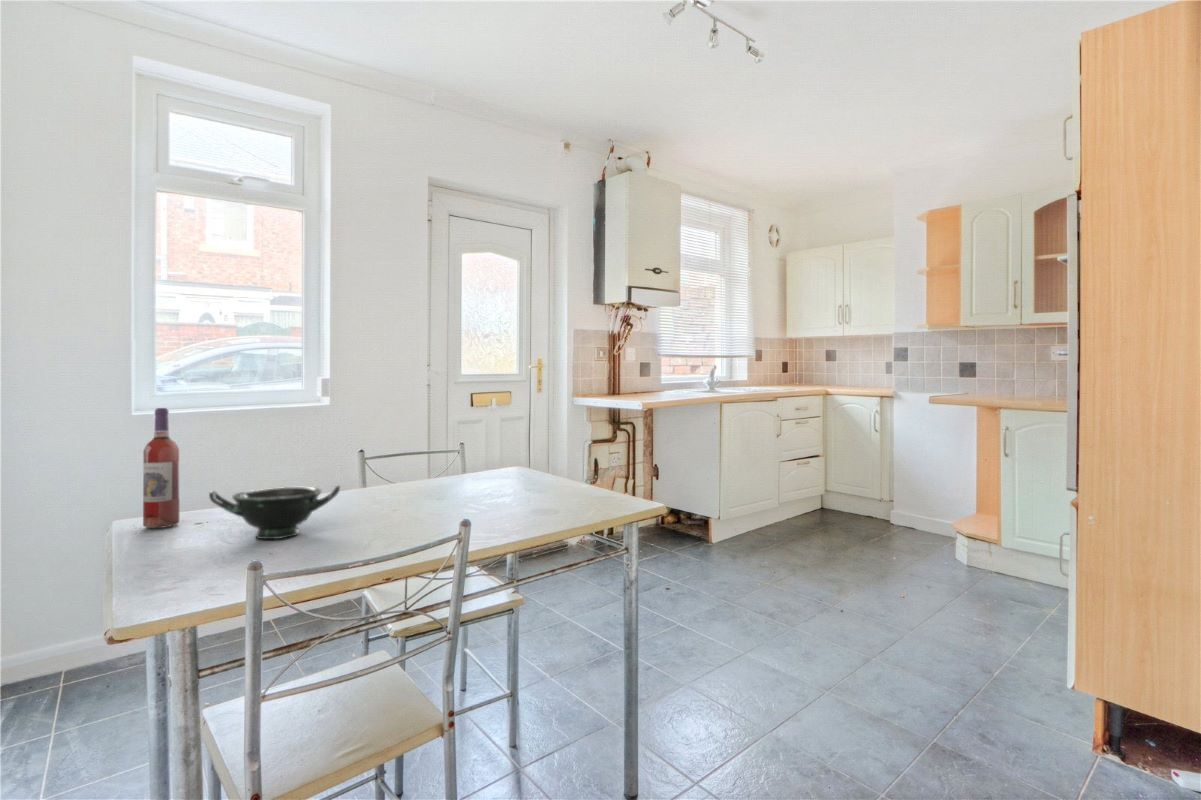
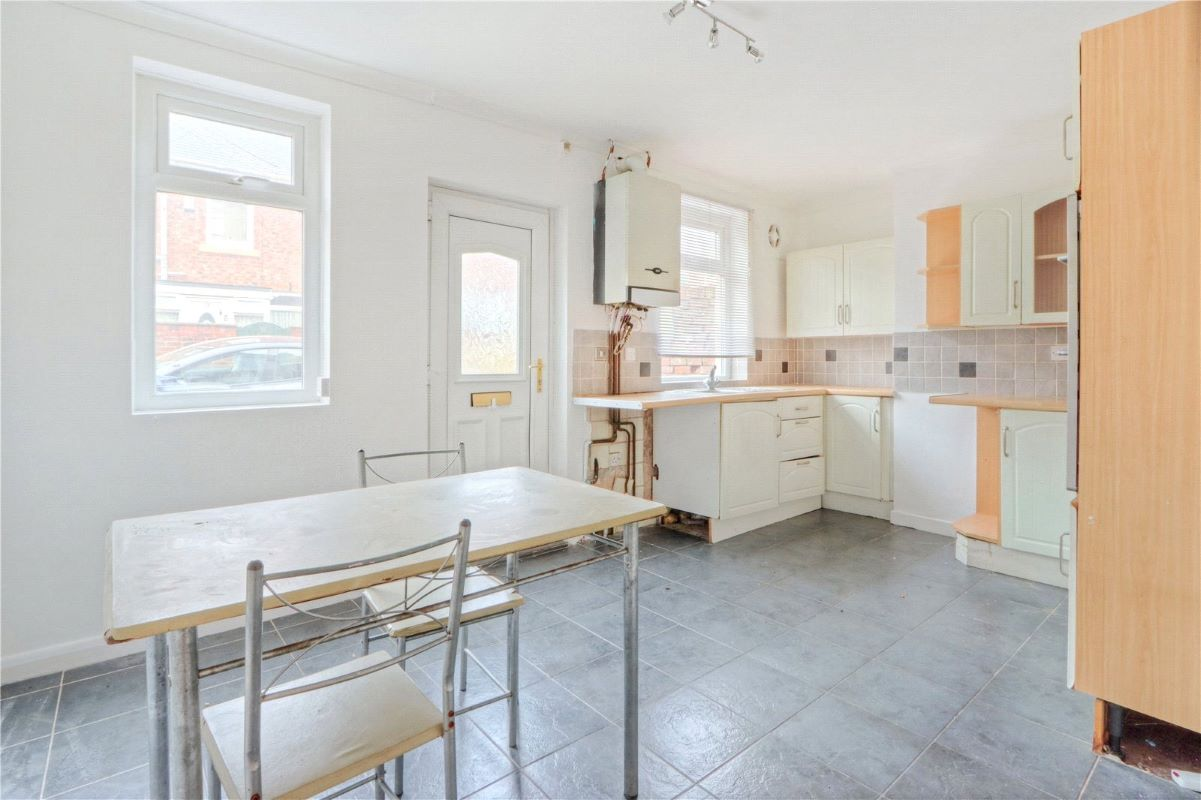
- bowl (277, 511)
- wine bottle (161, 467)
